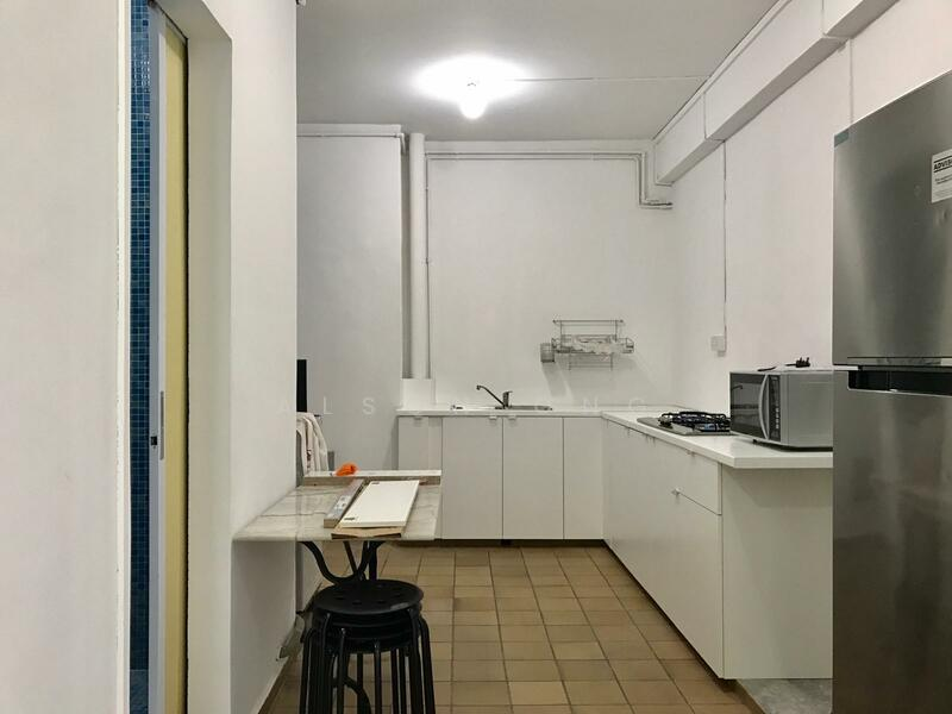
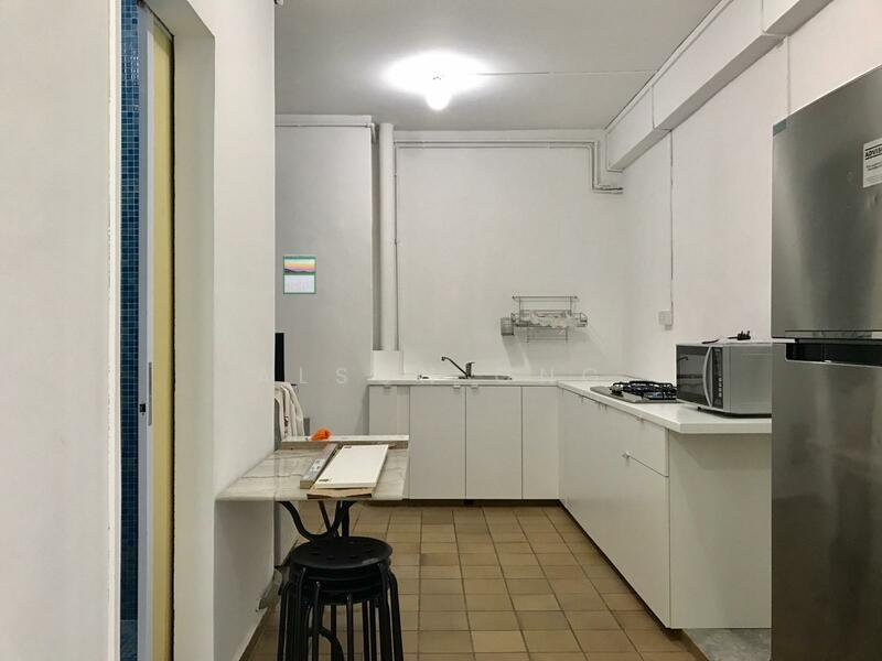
+ calendar (299, 273)
